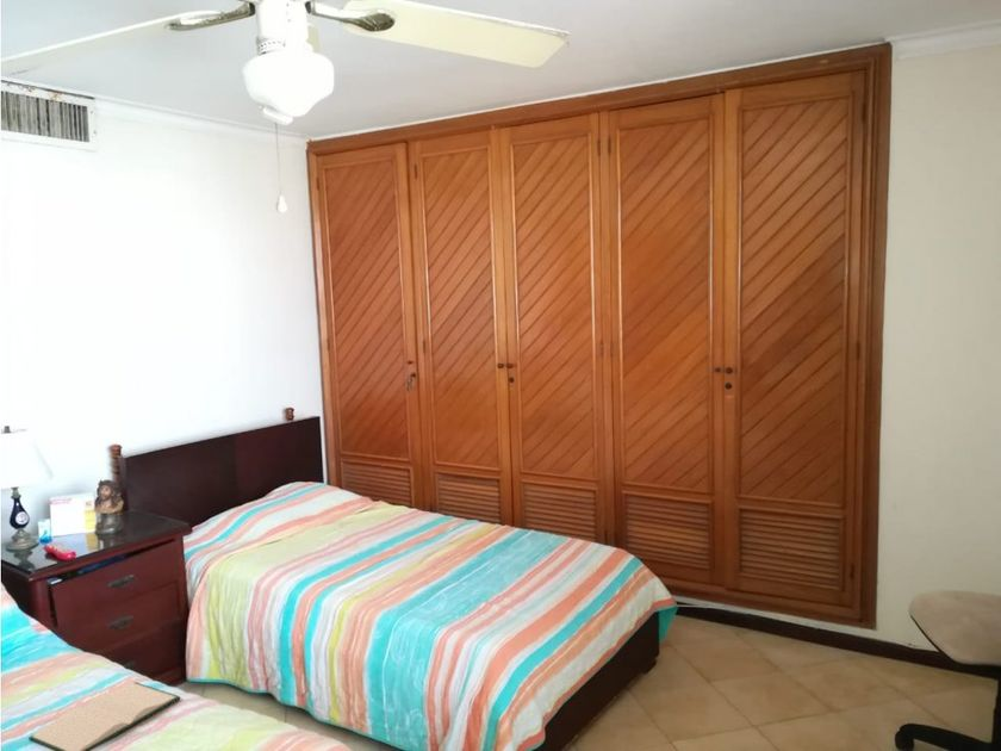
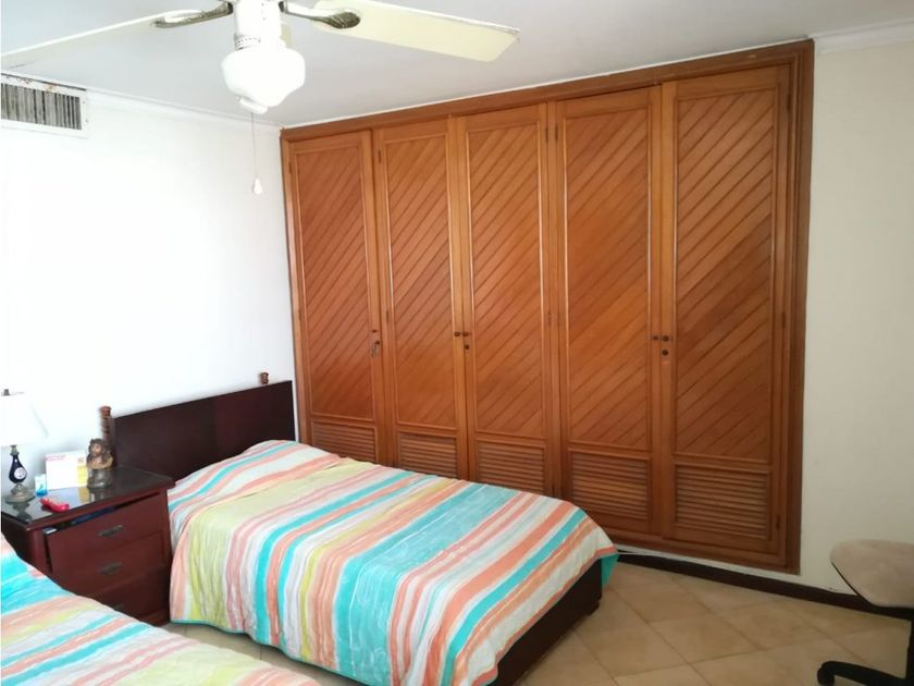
- hardback book (107, 713)
